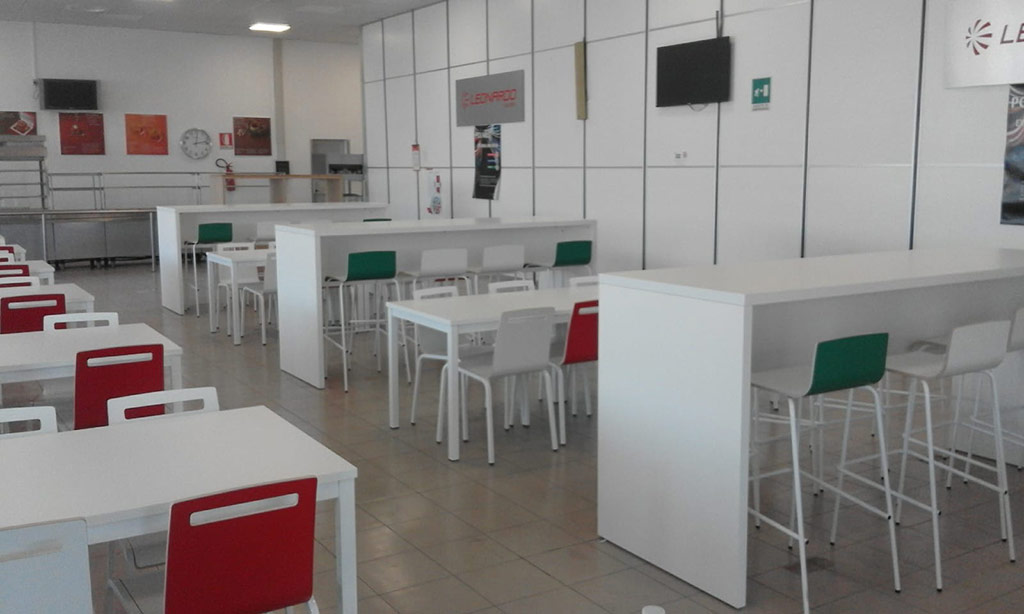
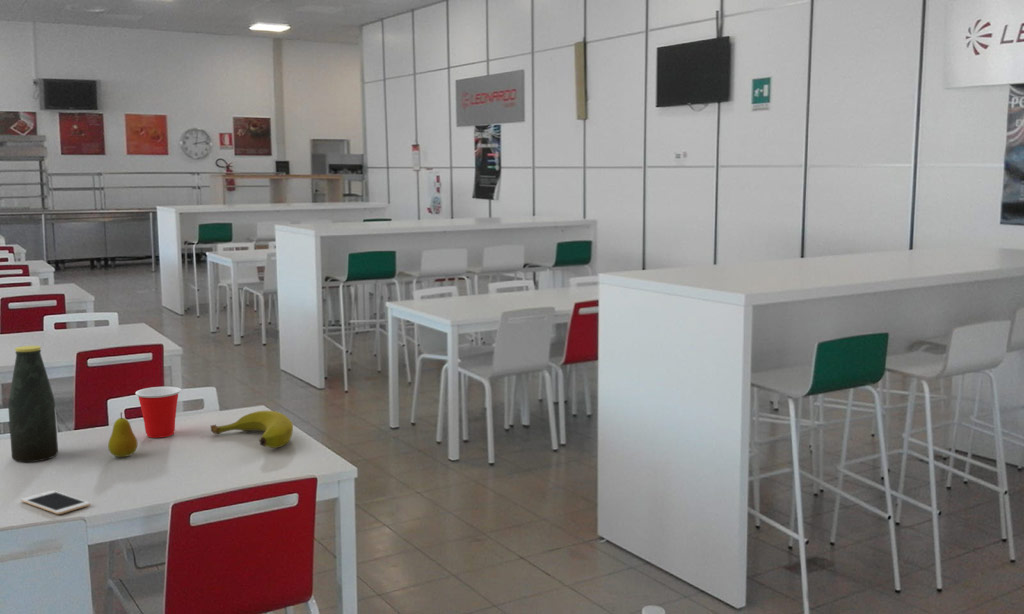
+ banana (258, 429)
+ cell phone (55, 502)
+ bottle (31, 402)
+ fruit (122, 434)
+ cup (159, 412)
